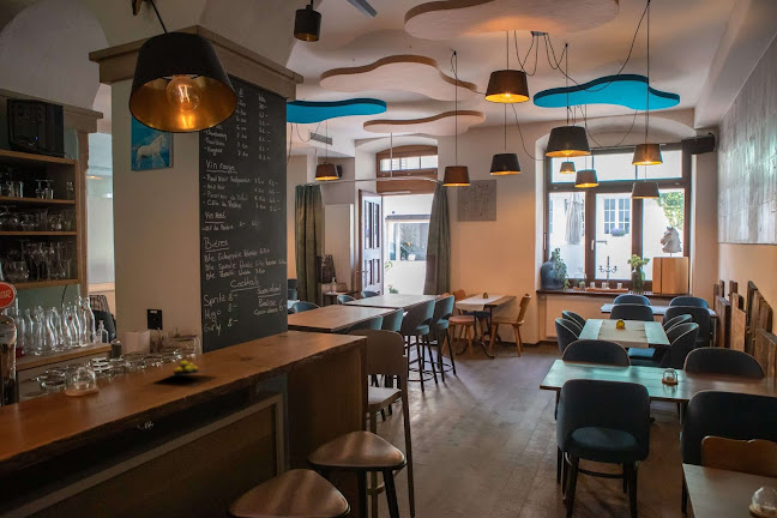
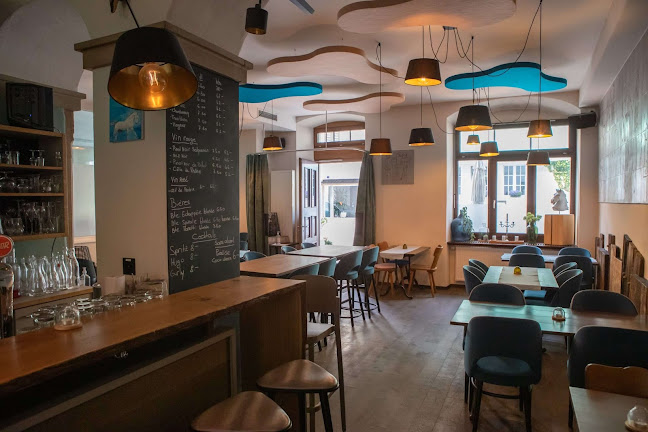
- lemon (186, 369)
